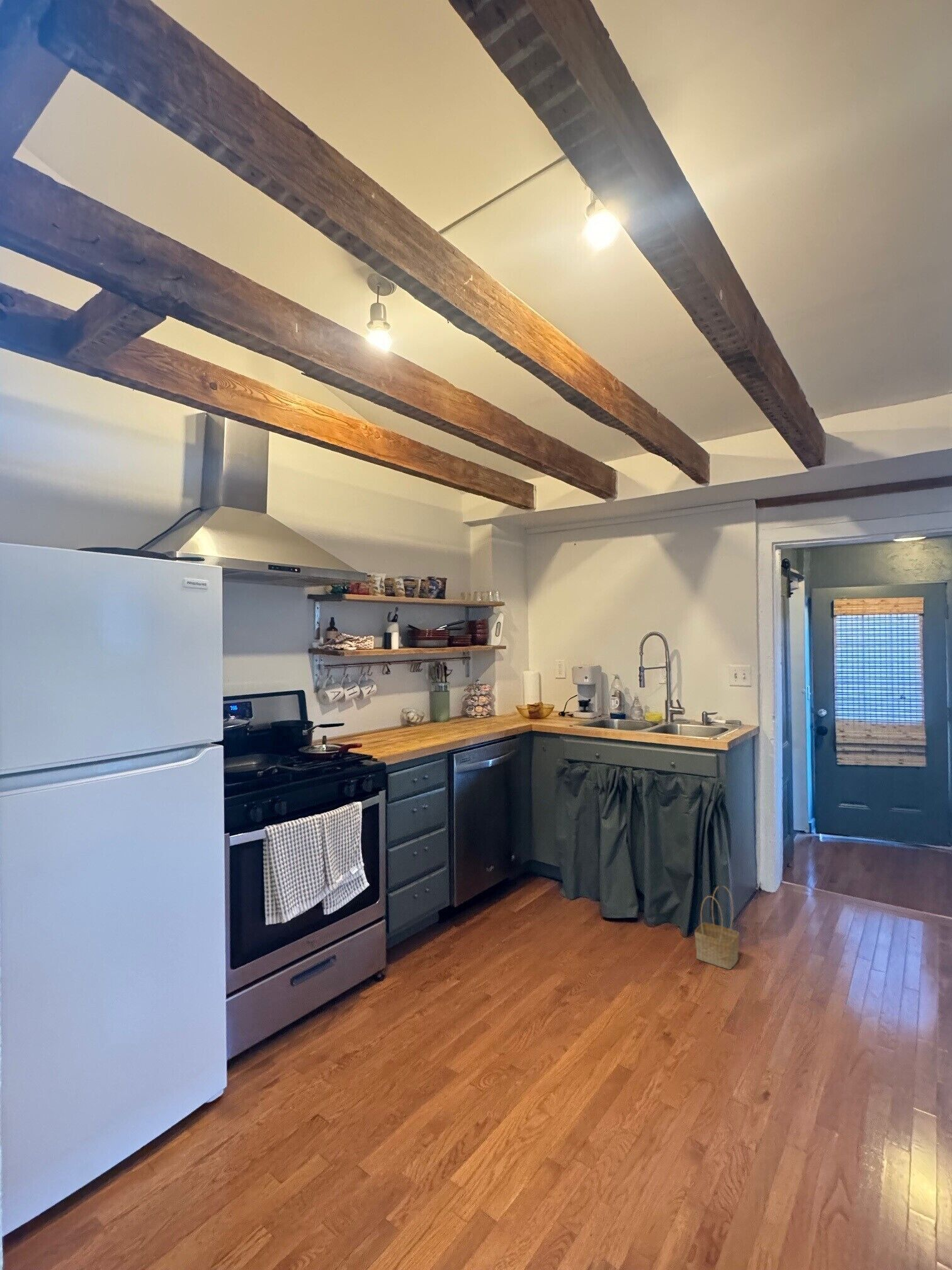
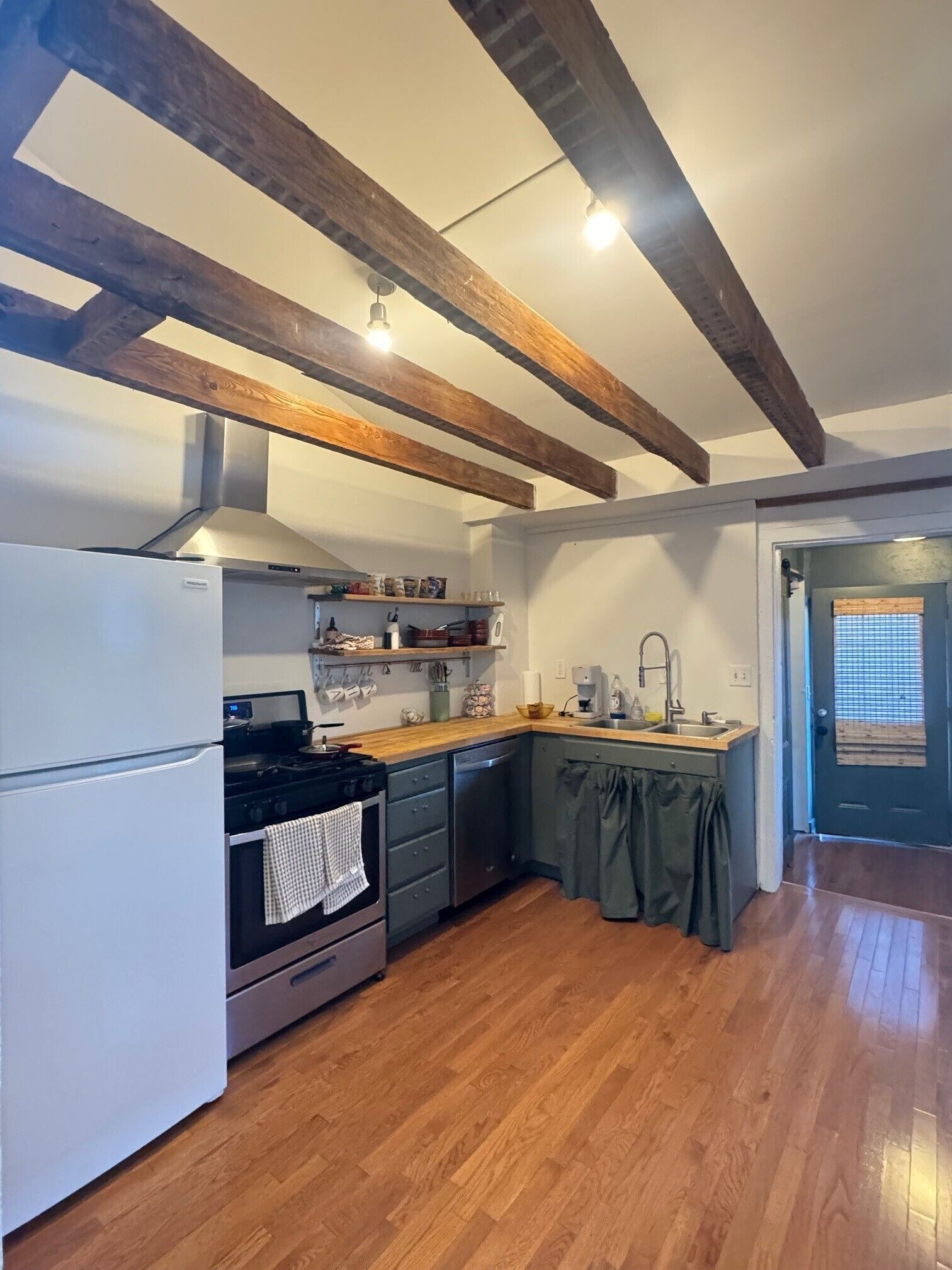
- basket (716, 925)
